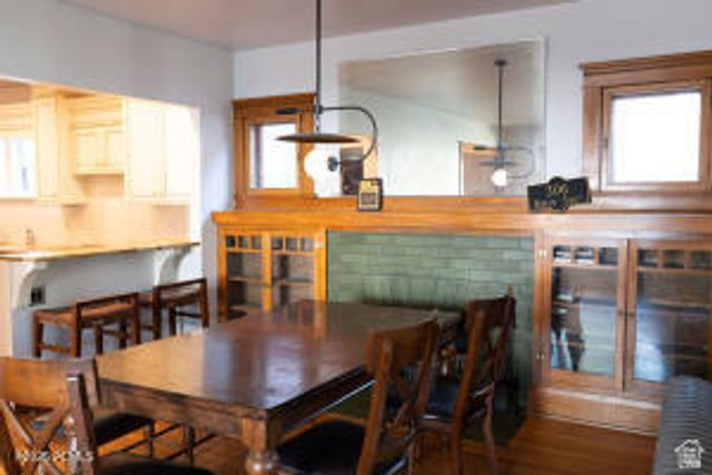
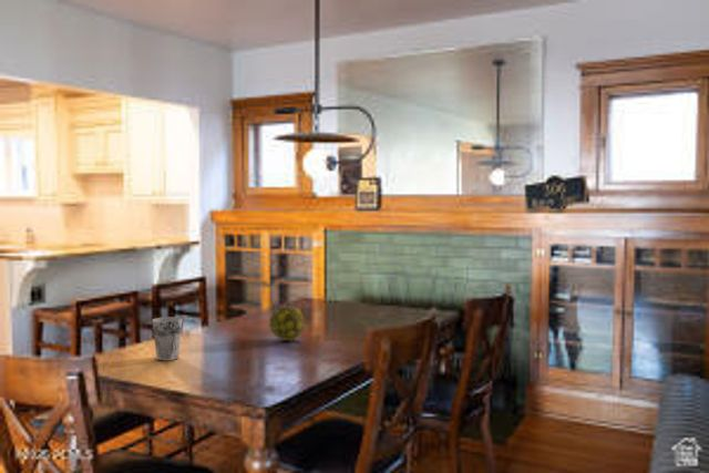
+ decorative ball (287, 322)
+ cup (167, 338)
